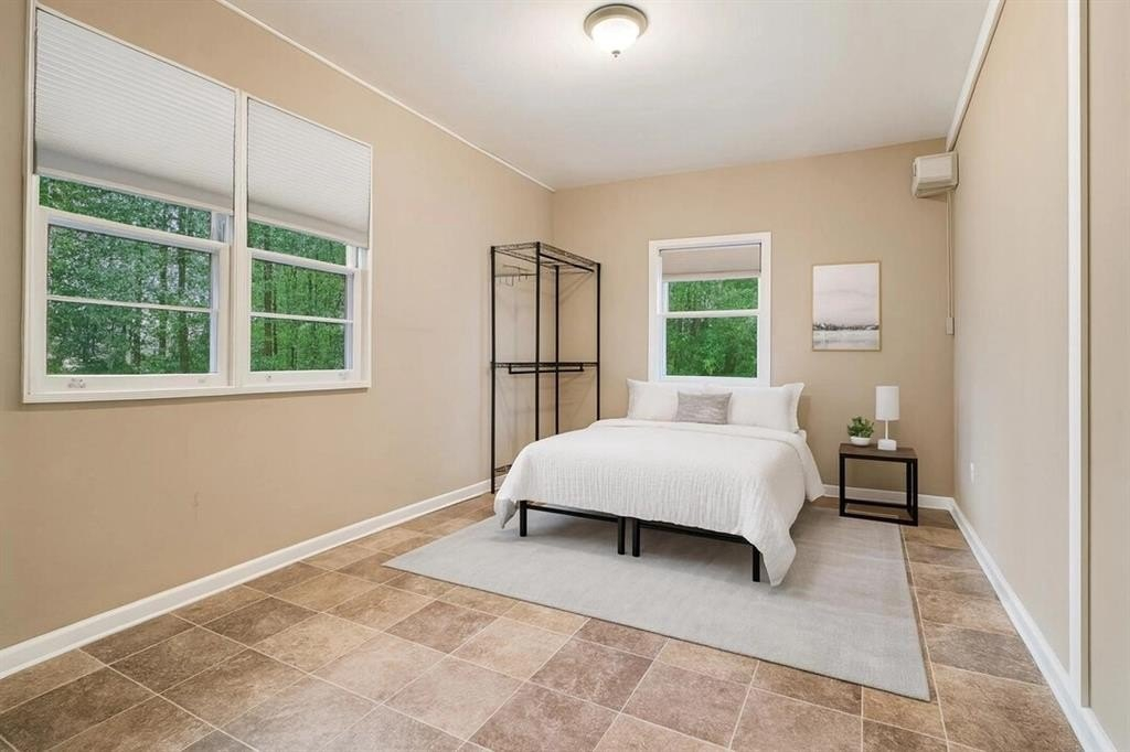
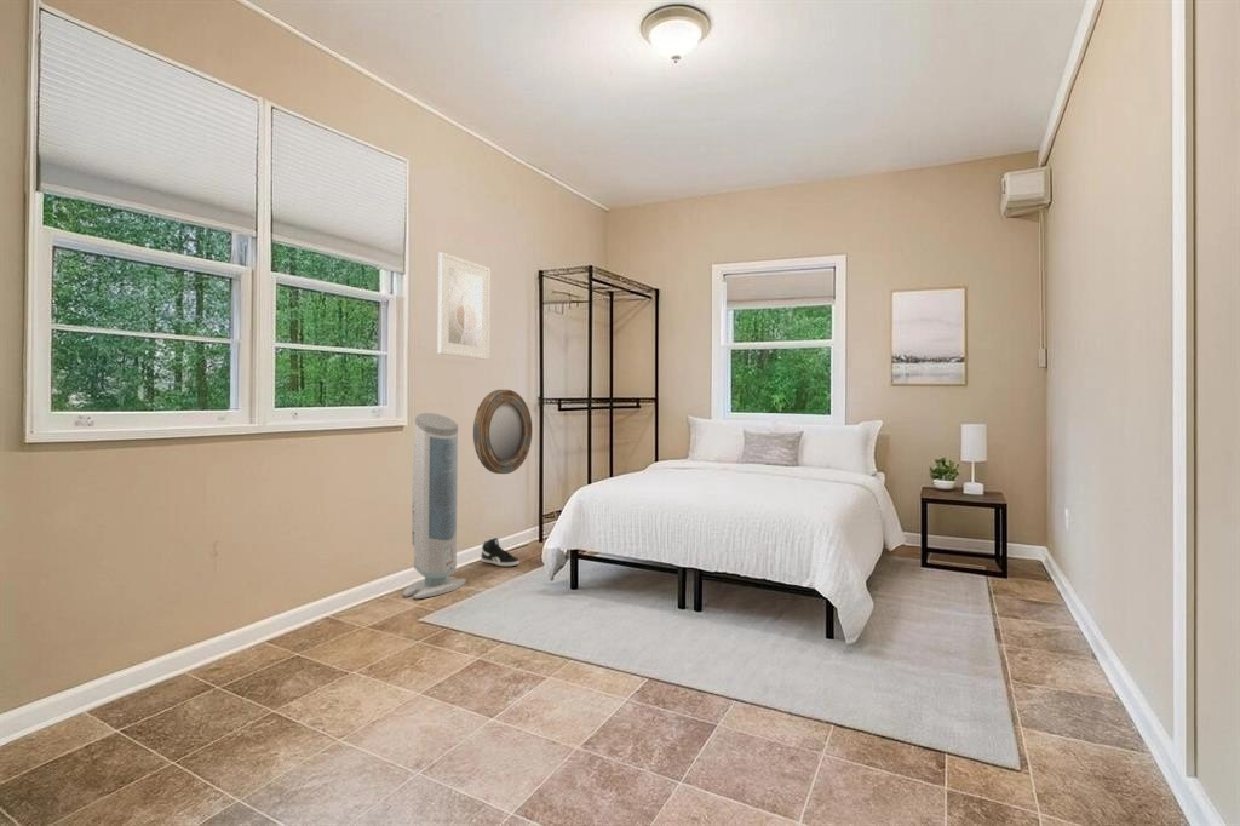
+ home mirror (504, 431)
+ air purifier (436, 500)
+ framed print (465, 308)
+ sneaker (499, 550)
